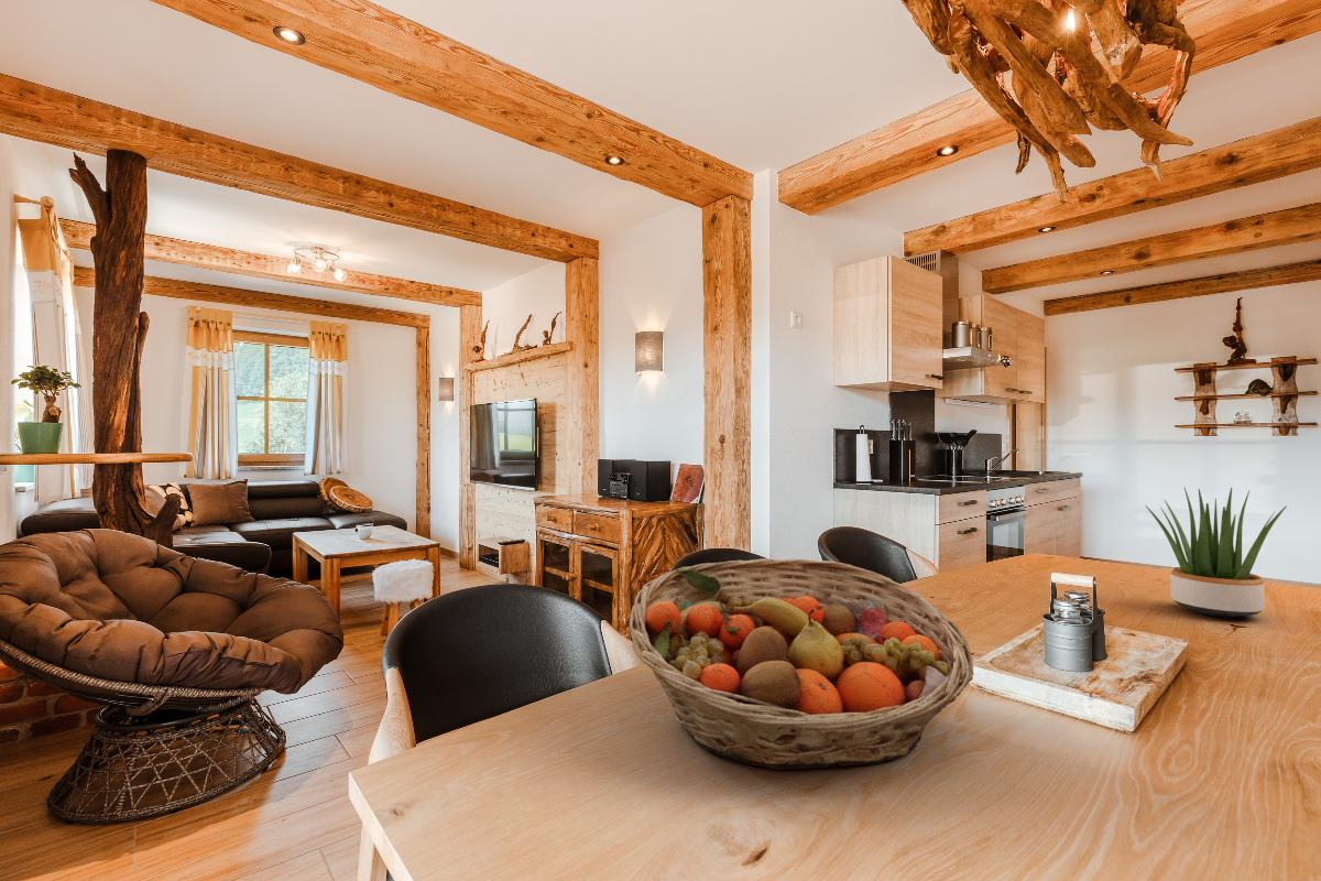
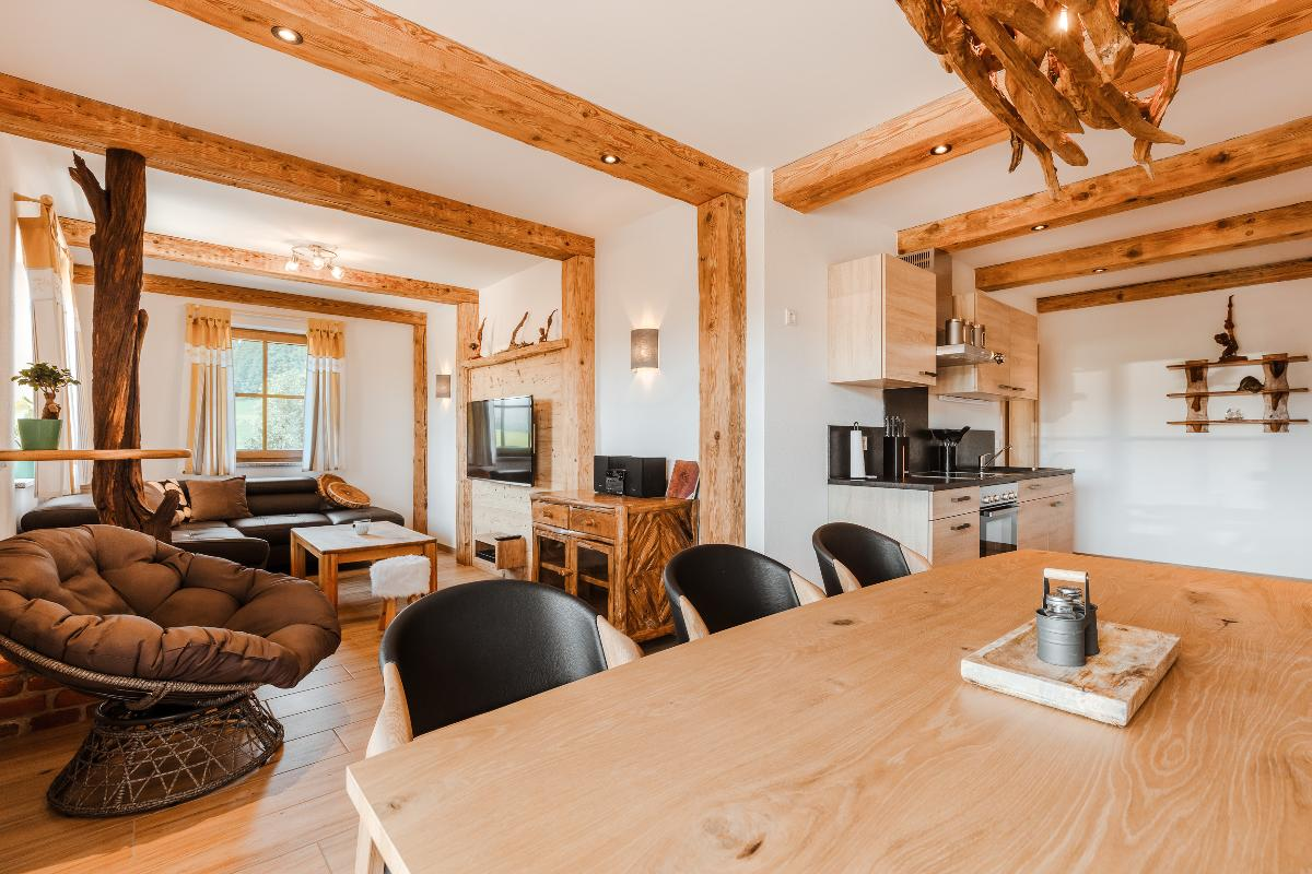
- potted plant (1215, 550)
- fruit basket (793, 649)
